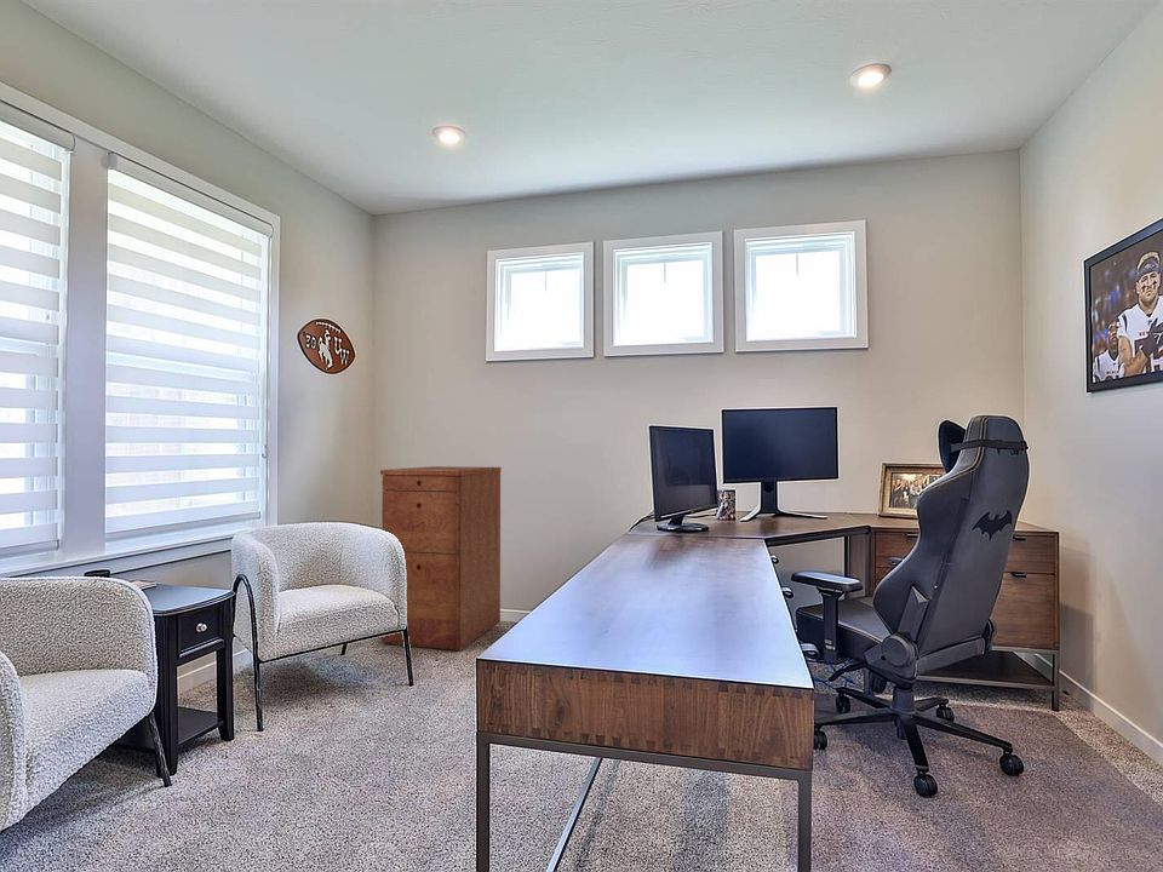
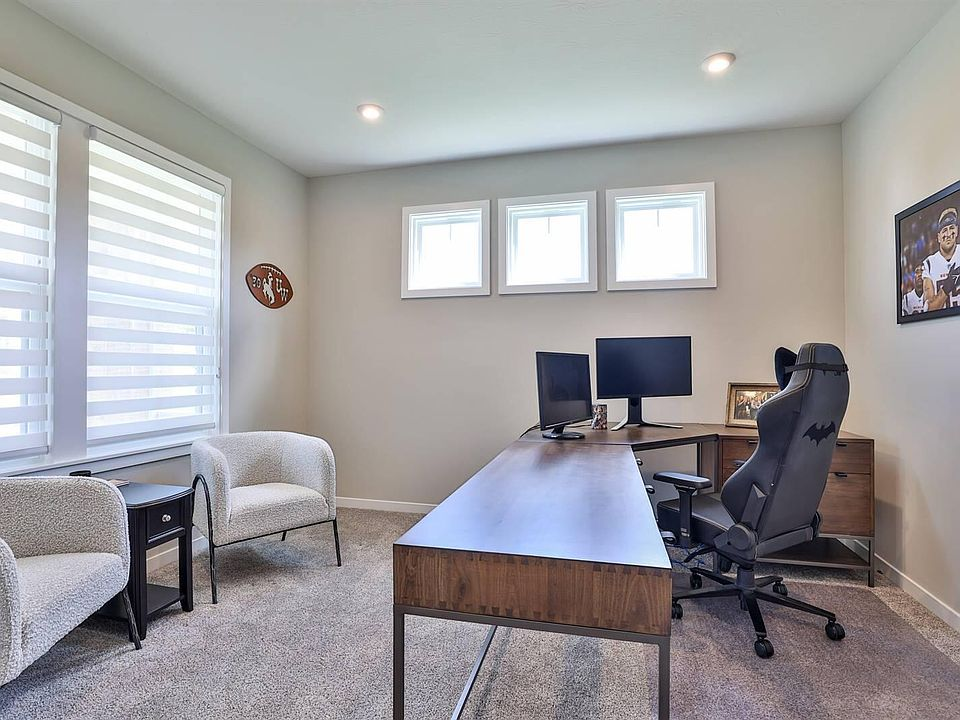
- filing cabinet (443, 550)
